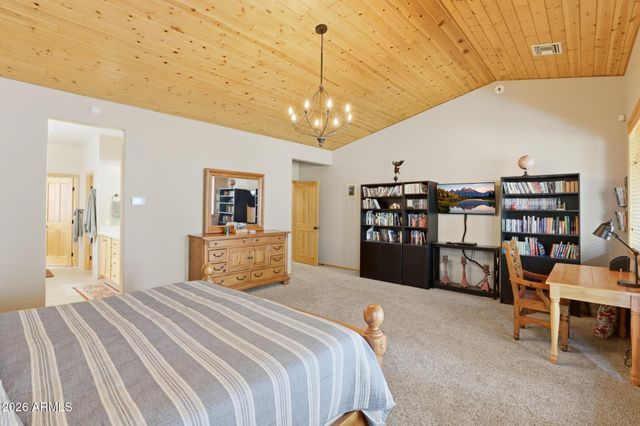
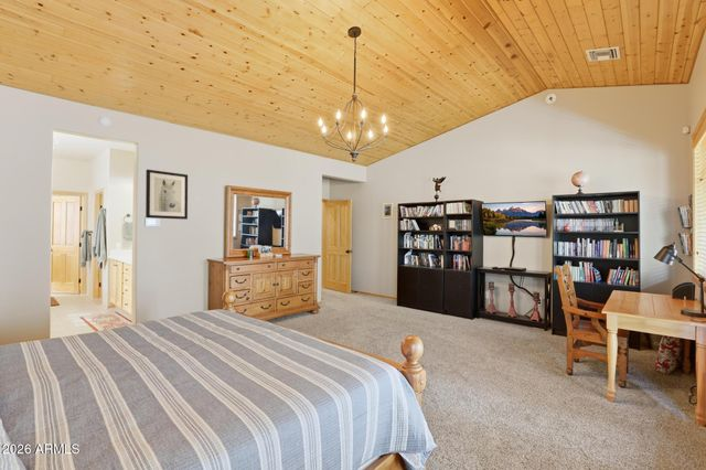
+ wall art (167, 195)
